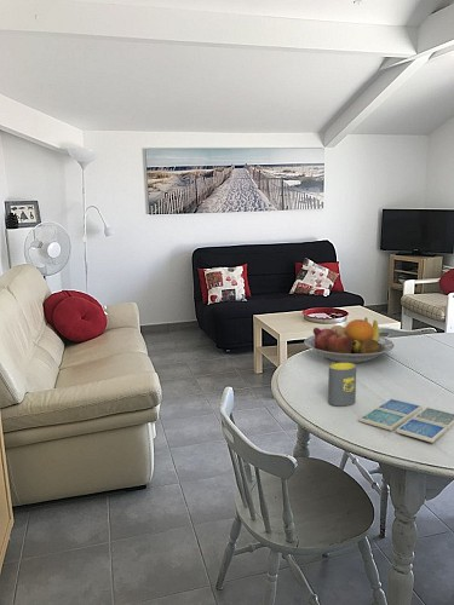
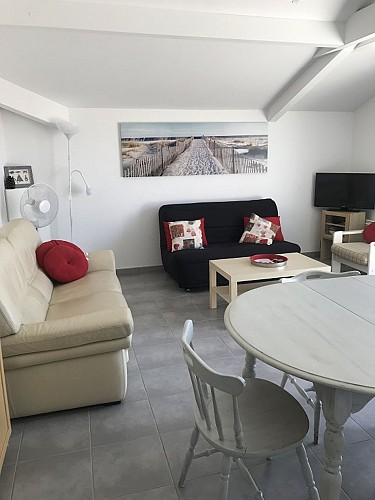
- fruit bowl (347, 339)
- mug (339, 382)
- drink coaster (408, 417)
